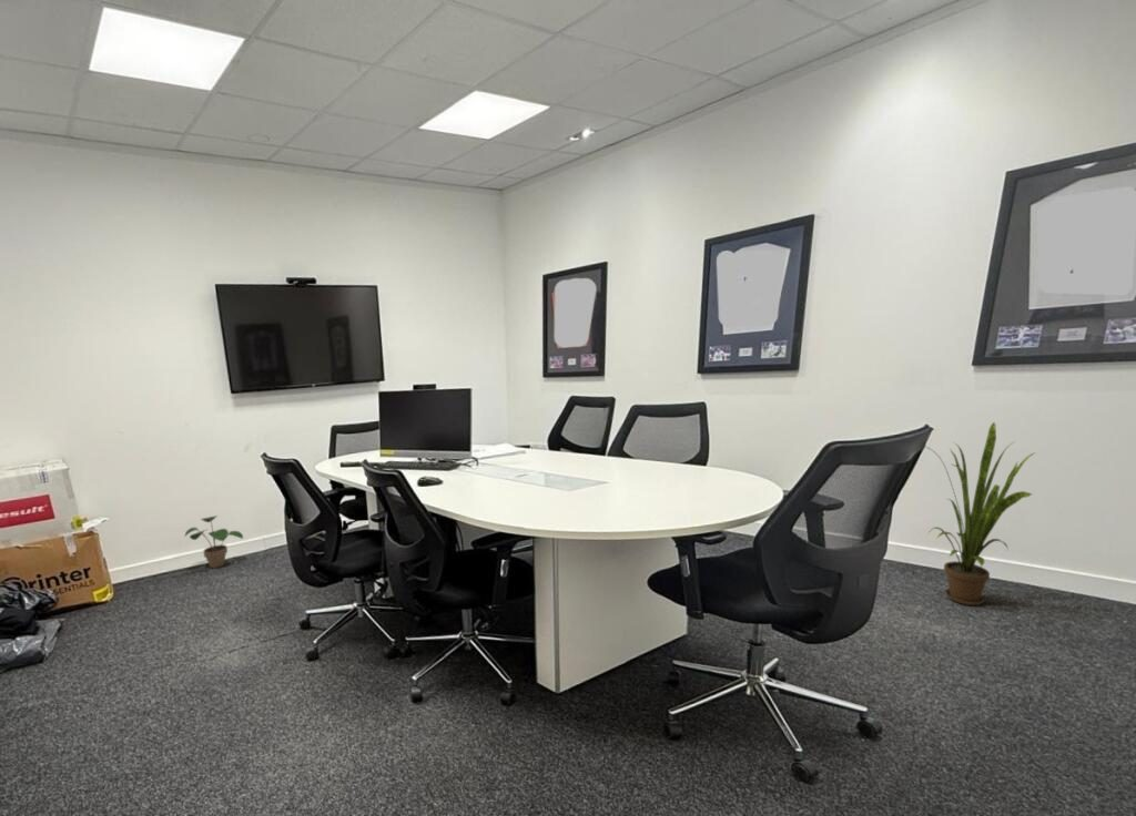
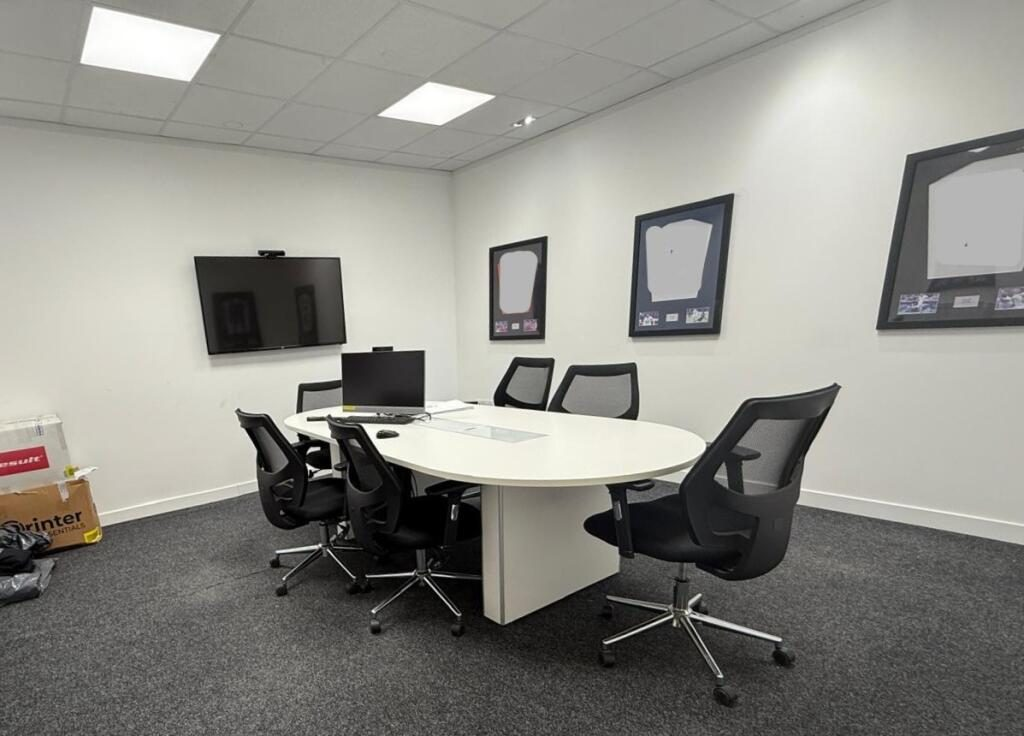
- house plant (968, 512)
- potted plant (214, 542)
